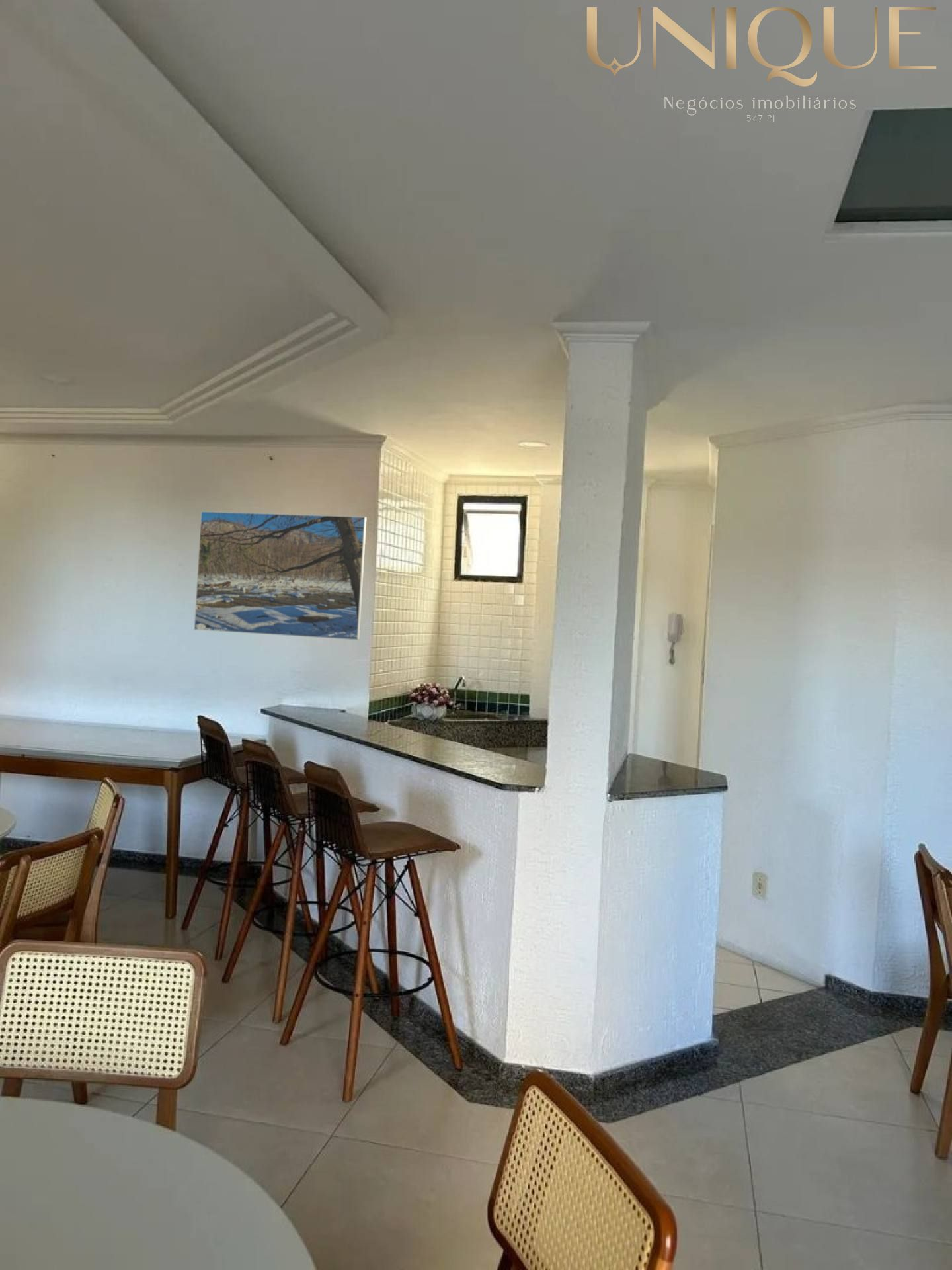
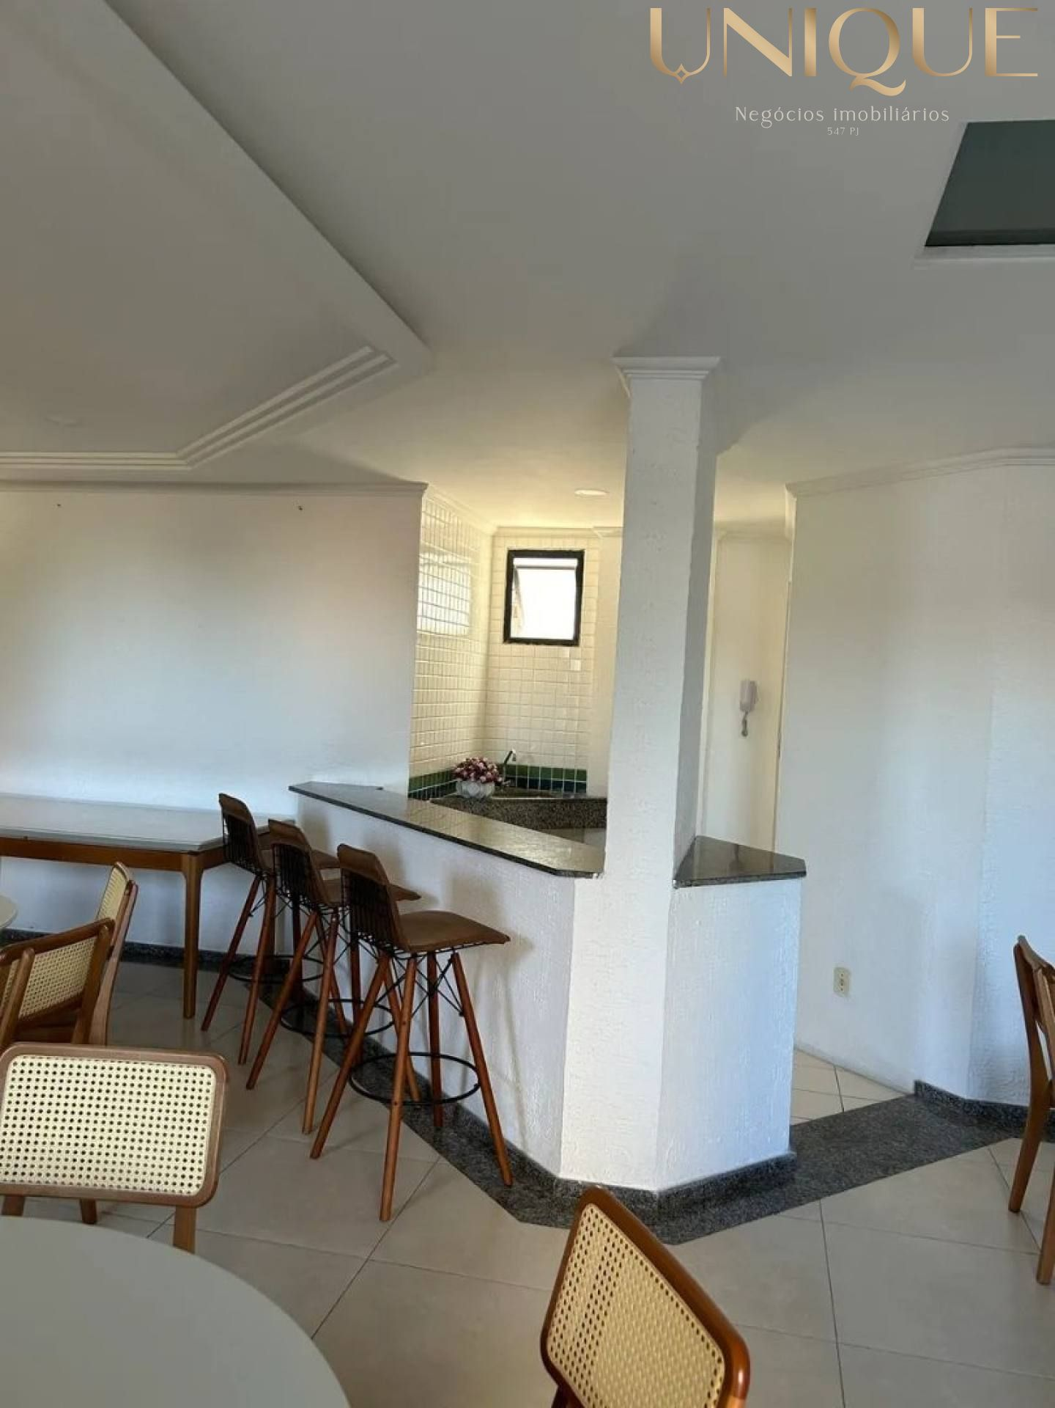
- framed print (278, 574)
